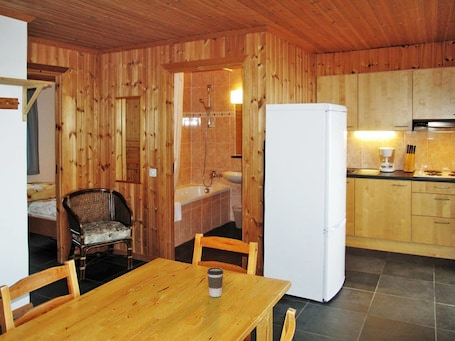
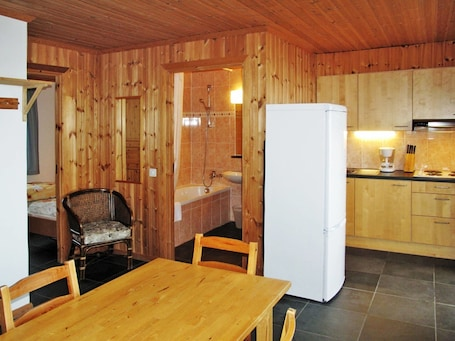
- coffee cup (215, 282)
